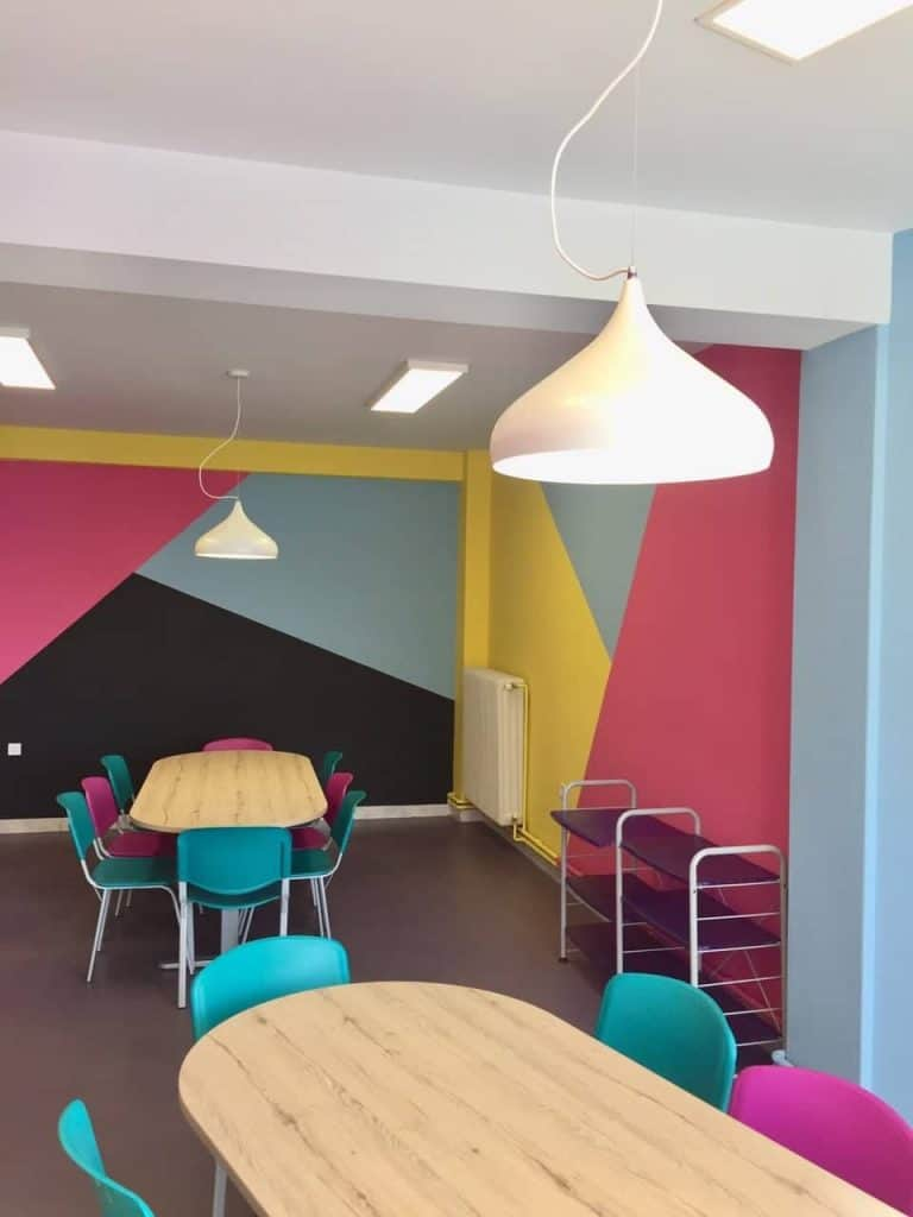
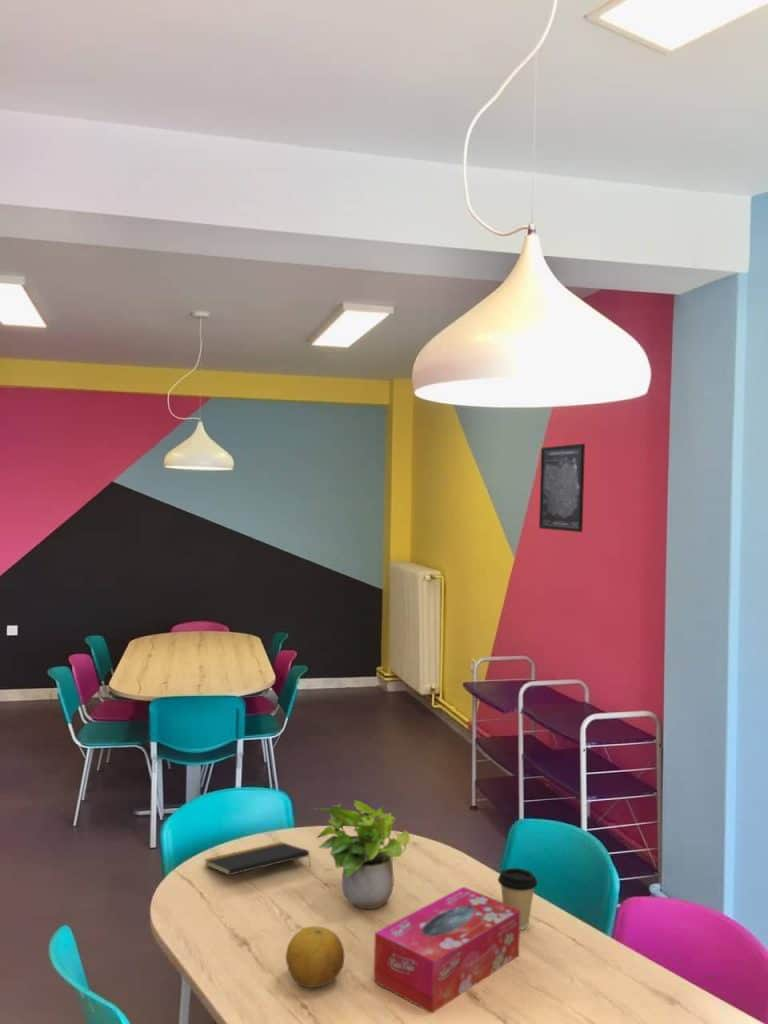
+ notepad (256, 857)
+ tissue box (449, 944)
+ coffee cup (517, 898)
+ potted plant (360, 851)
+ wall art (560, 488)
+ fruit (315, 956)
